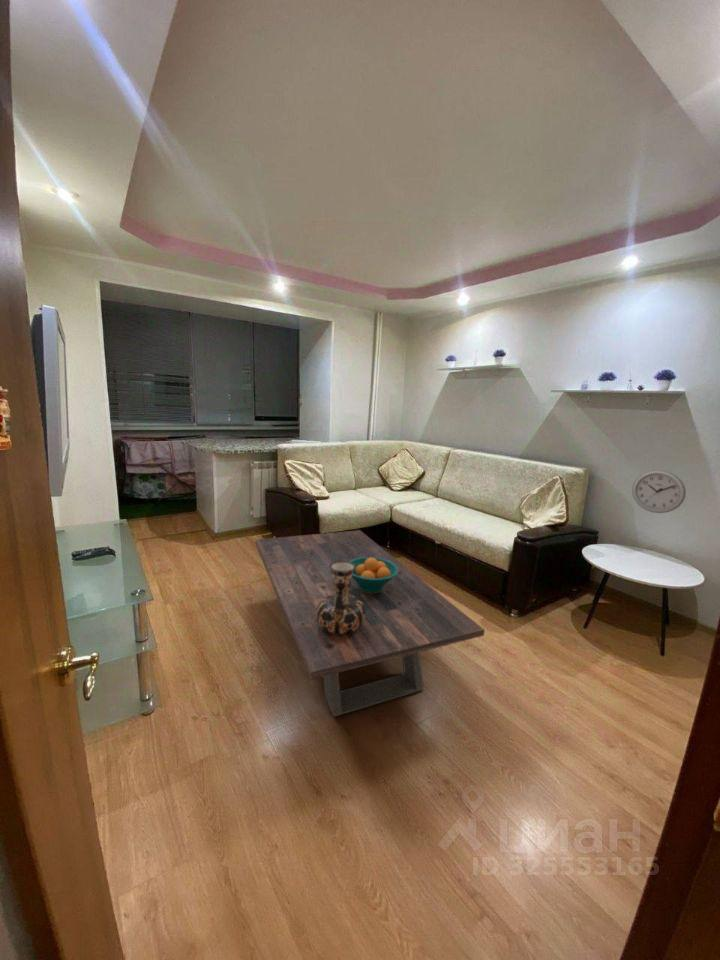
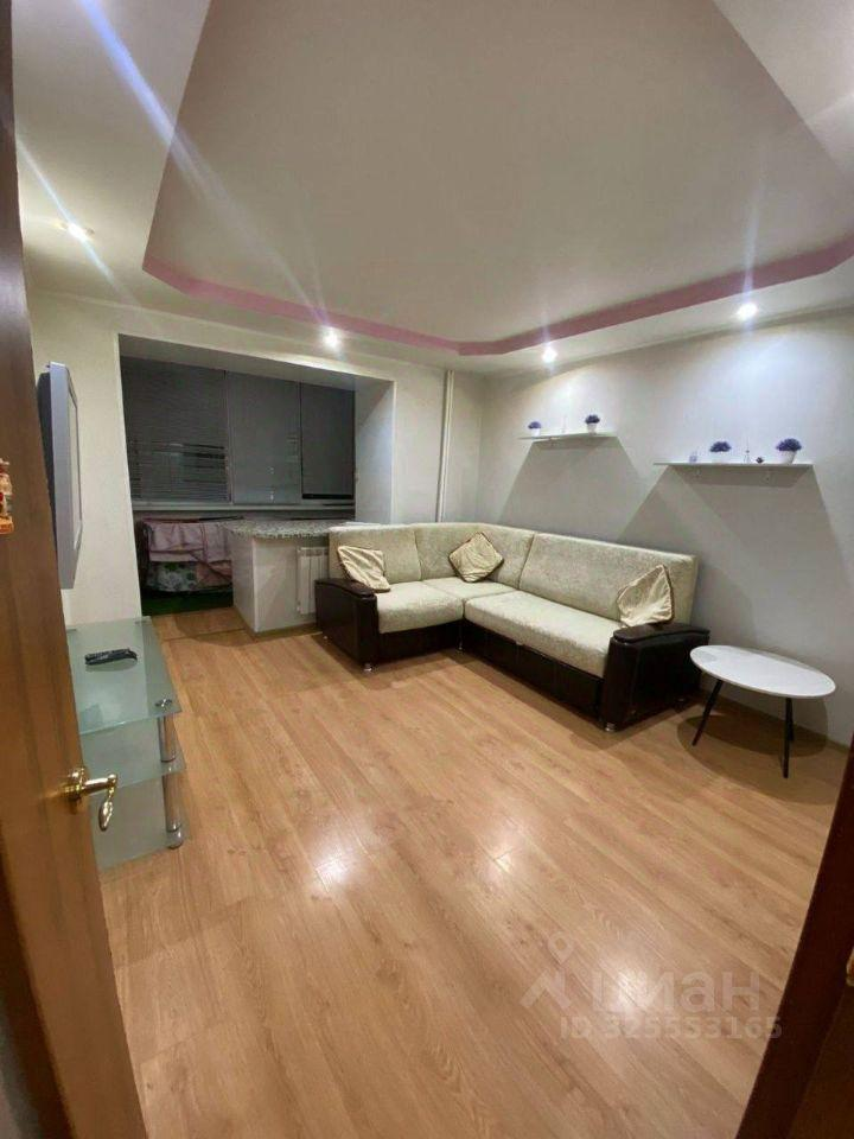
- decorative vase (341, 595)
- coffee table (349, 594)
- fruit bowl (371, 572)
- wall clock (657, 491)
